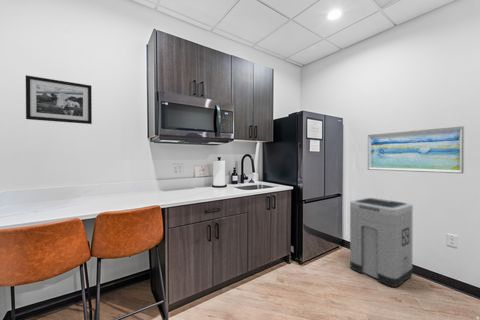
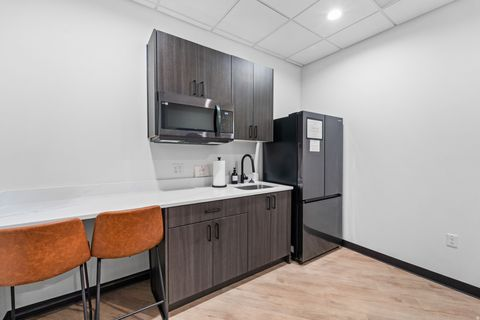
- picture frame (61, 101)
- trash can (380, 236)
- wall art (408, 151)
